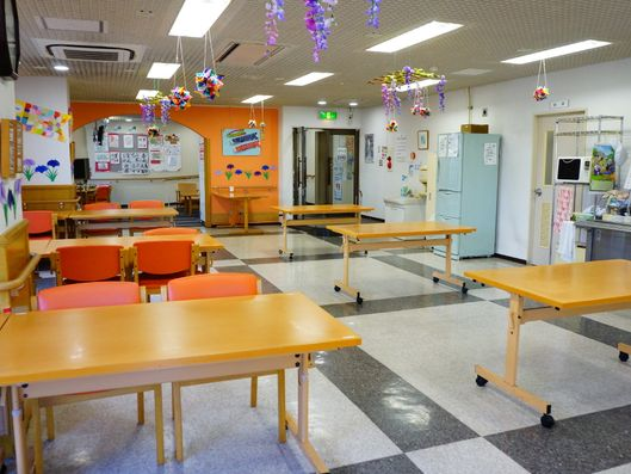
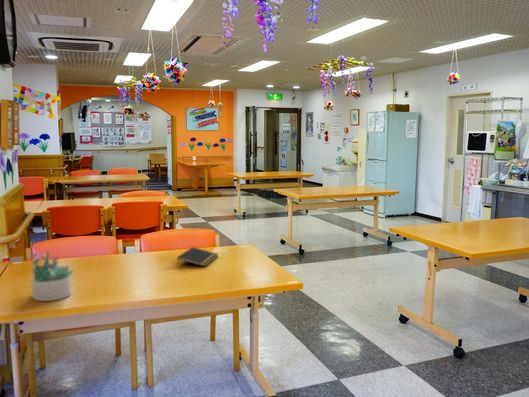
+ notepad (198, 256)
+ succulent plant (52, 273)
